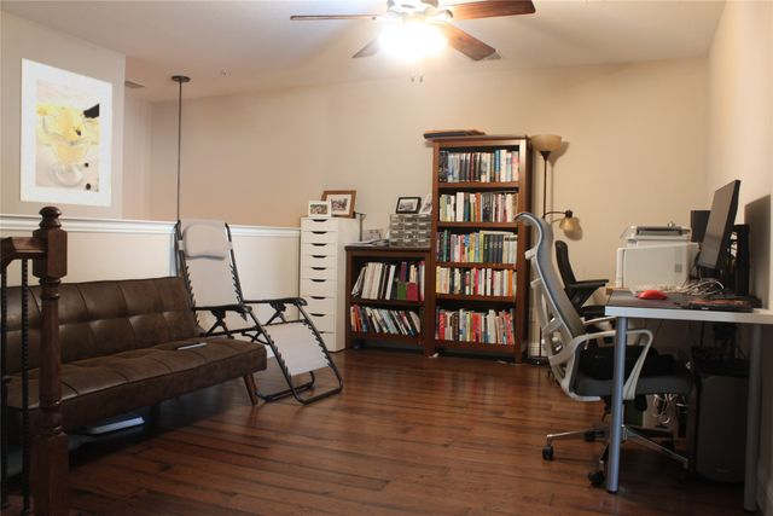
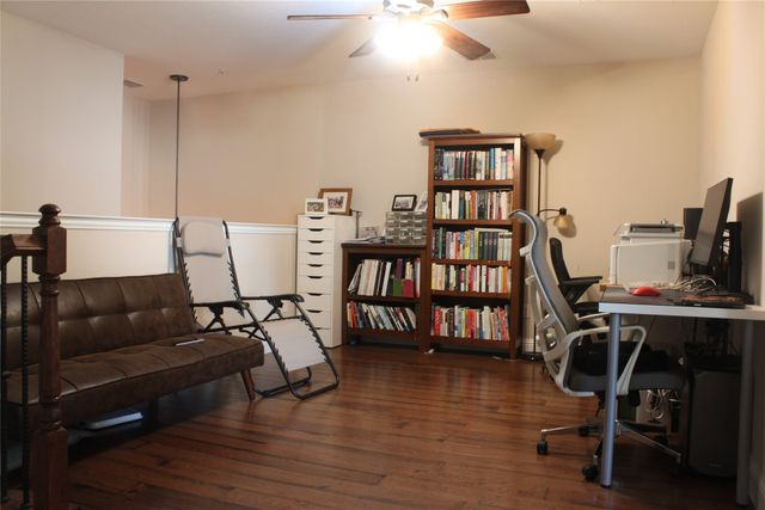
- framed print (68, 138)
